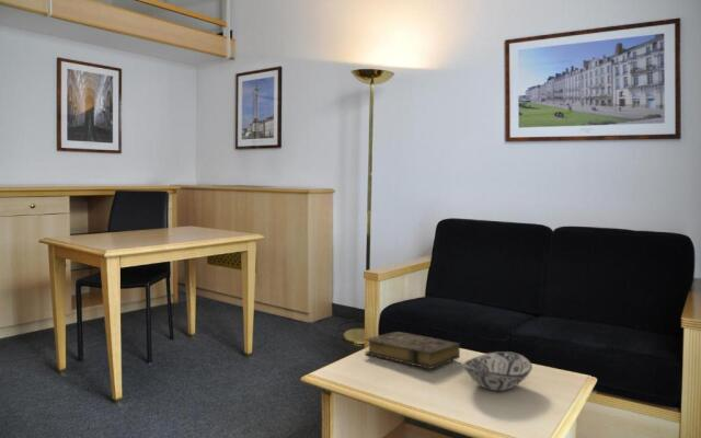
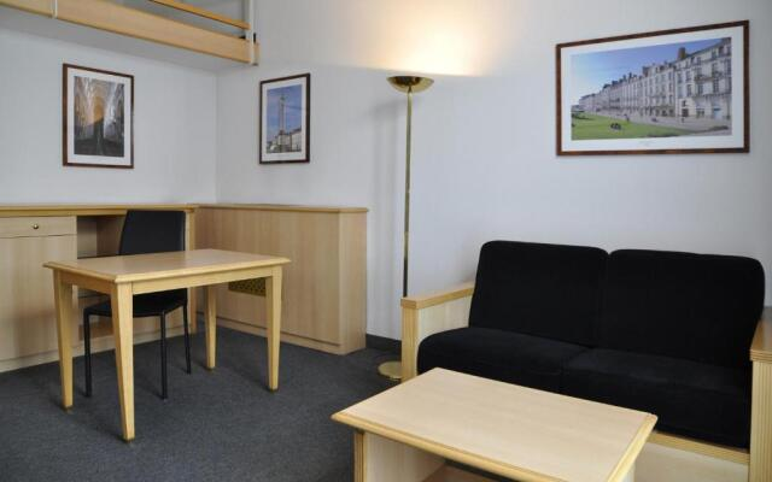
- book (412, 348)
- decorative bowl (496, 373)
